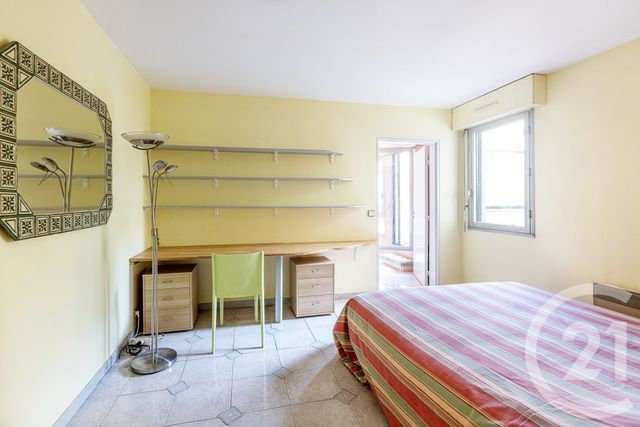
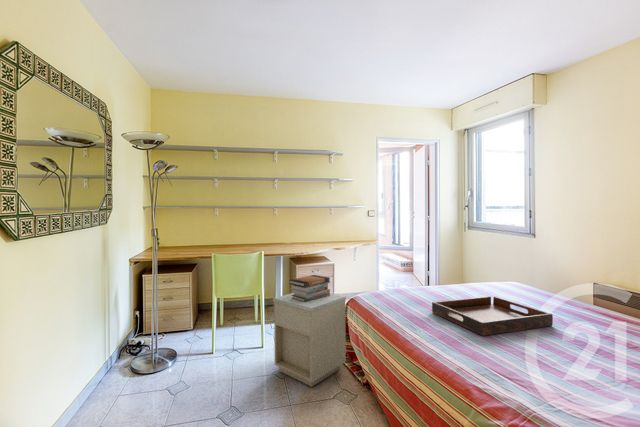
+ nightstand (310, 333)
+ serving tray (488, 313)
+ book stack (309, 287)
